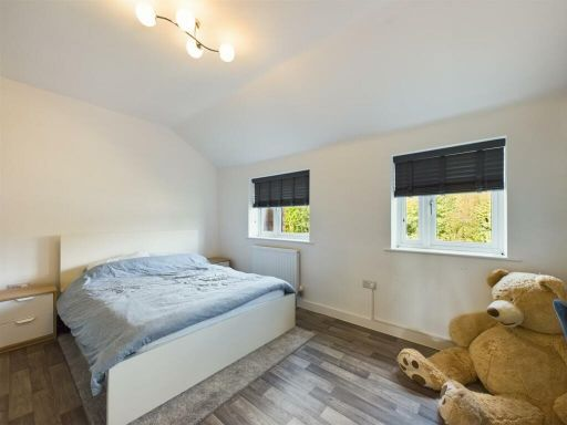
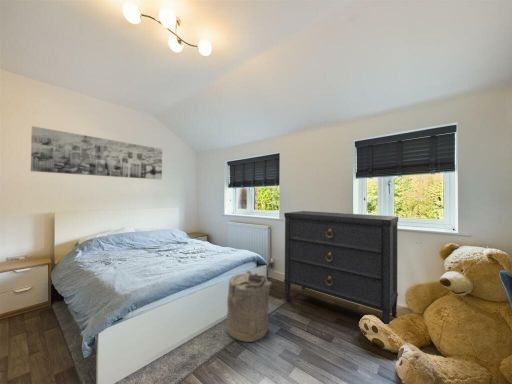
+ dresser (337, 261)
+ wall art (108, 158)
+ laundry hamper (246, 302)
